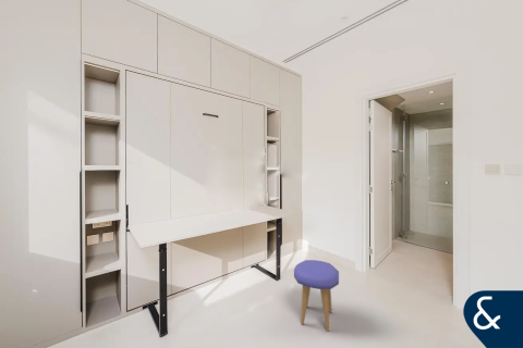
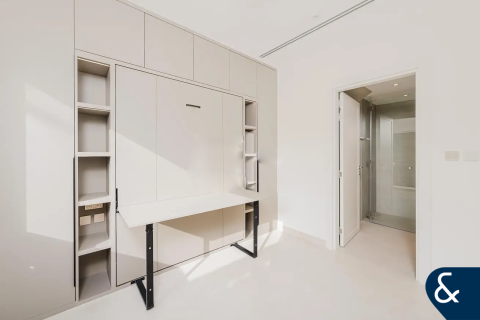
- stool (317, 288)
